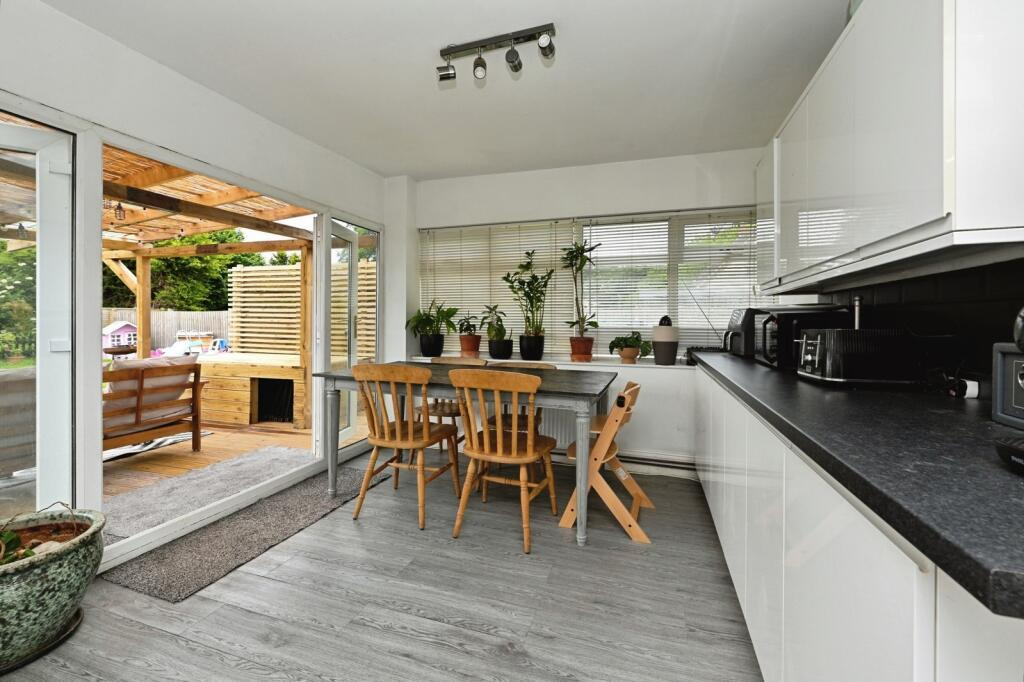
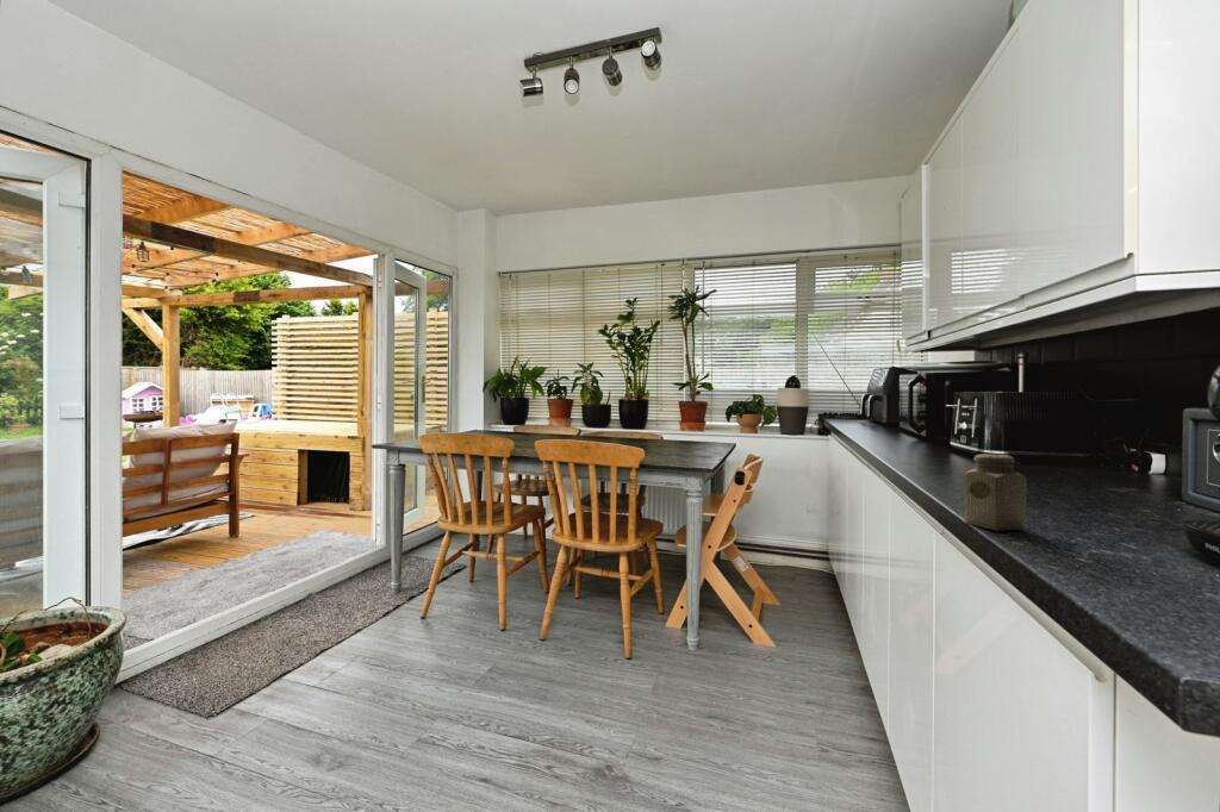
+ salt shaker (994, 489)
